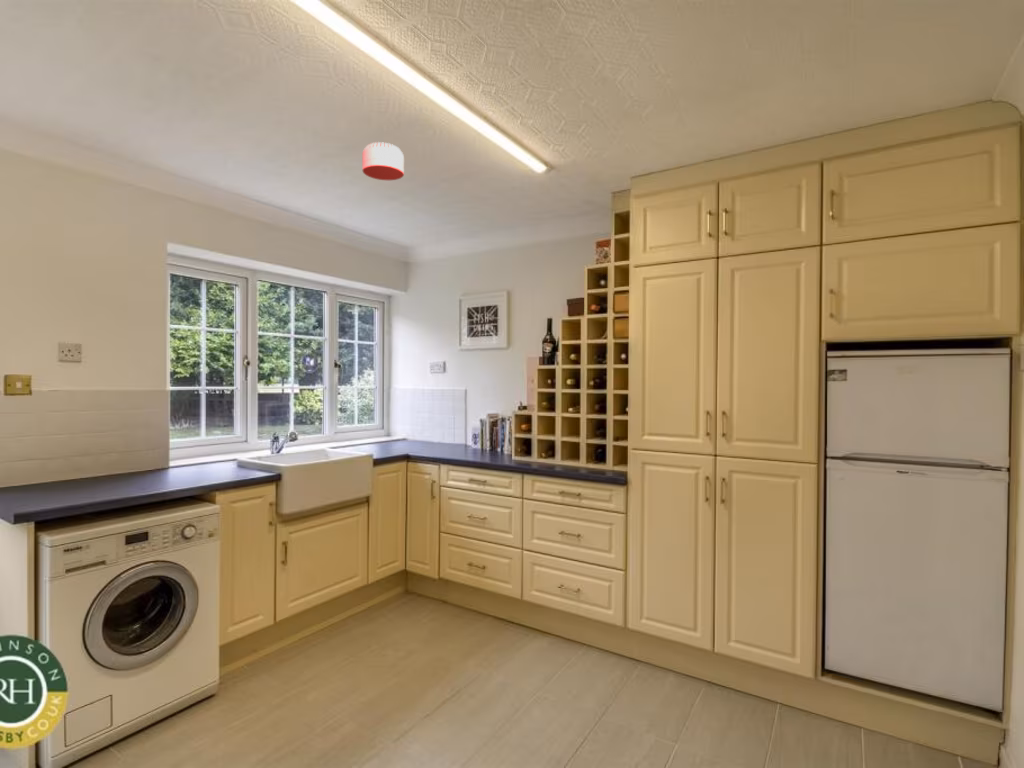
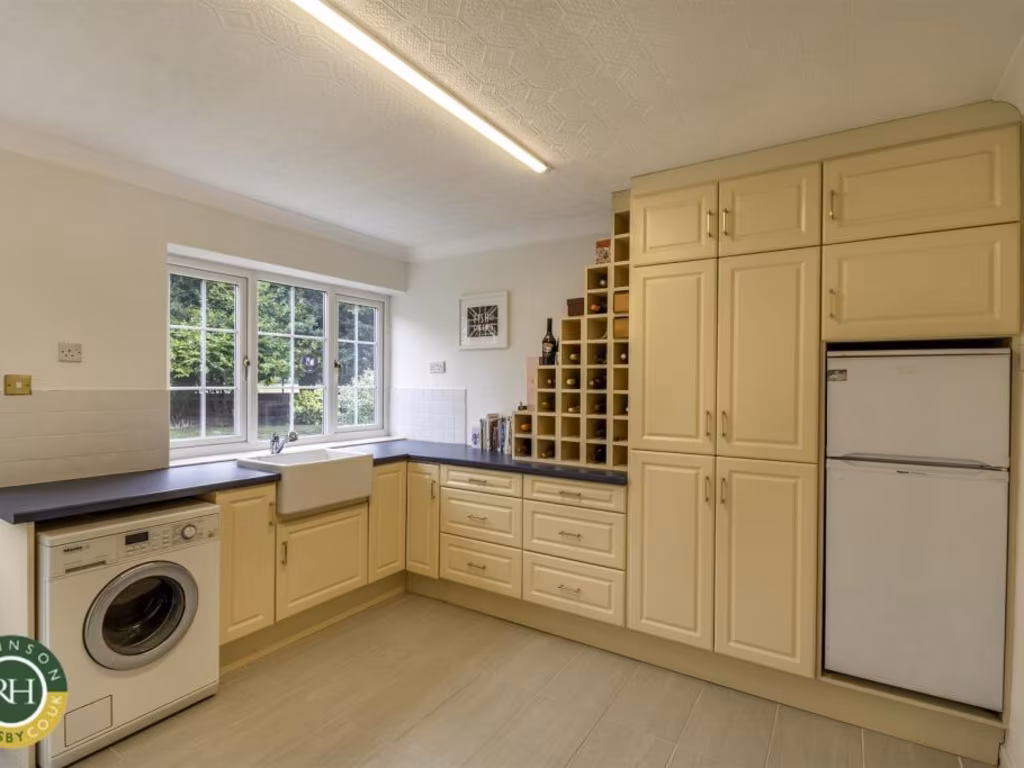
- smoke detector (383, 161)
